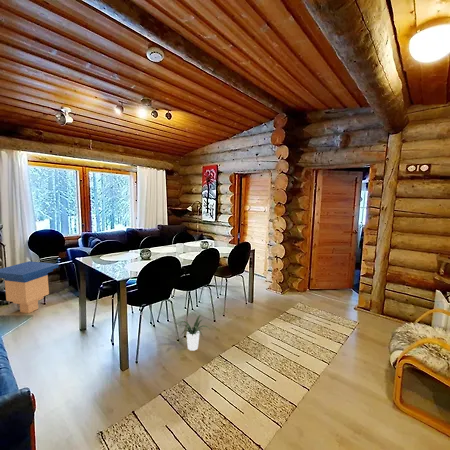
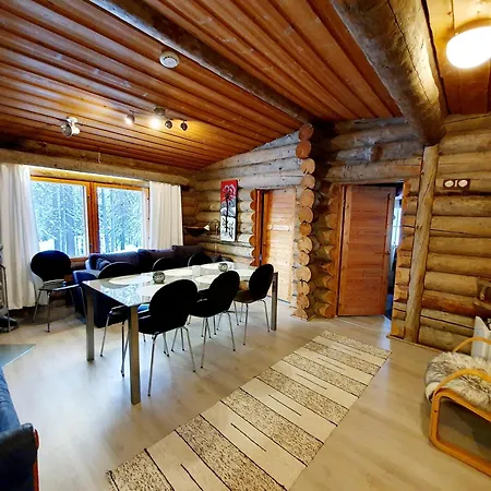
- side table (27, 289)
- potted plant (193, 333)
